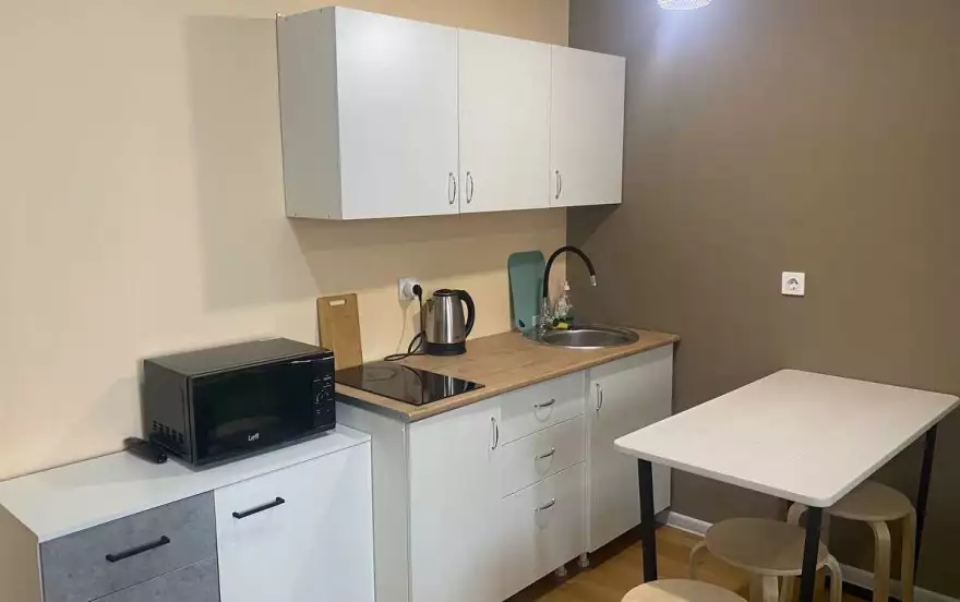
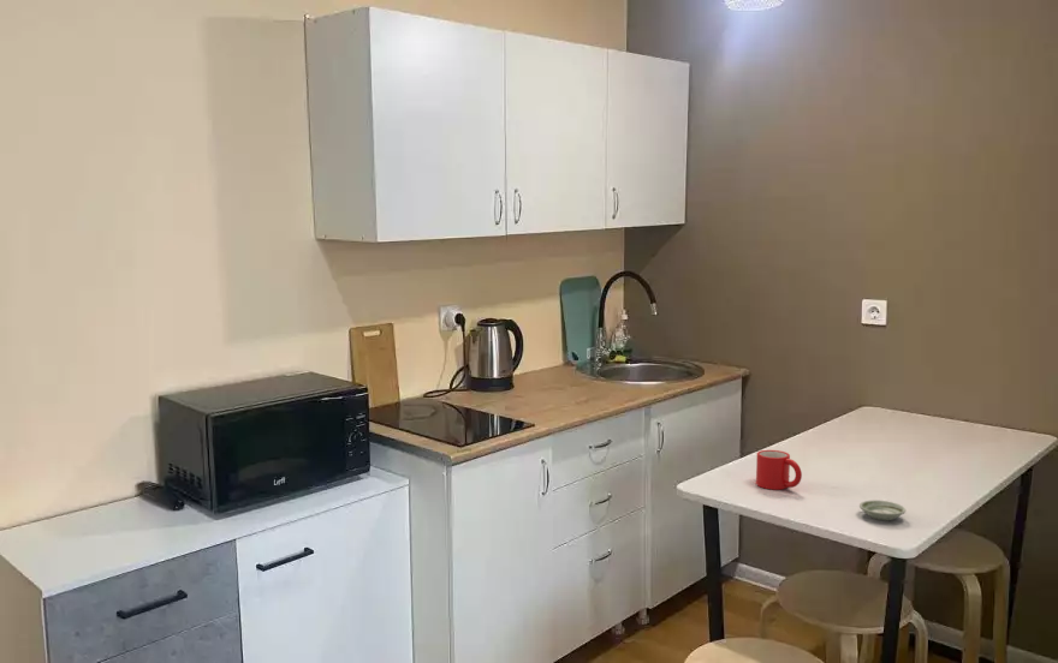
+ mug (779, 471)
+ saucer (881, 512)
